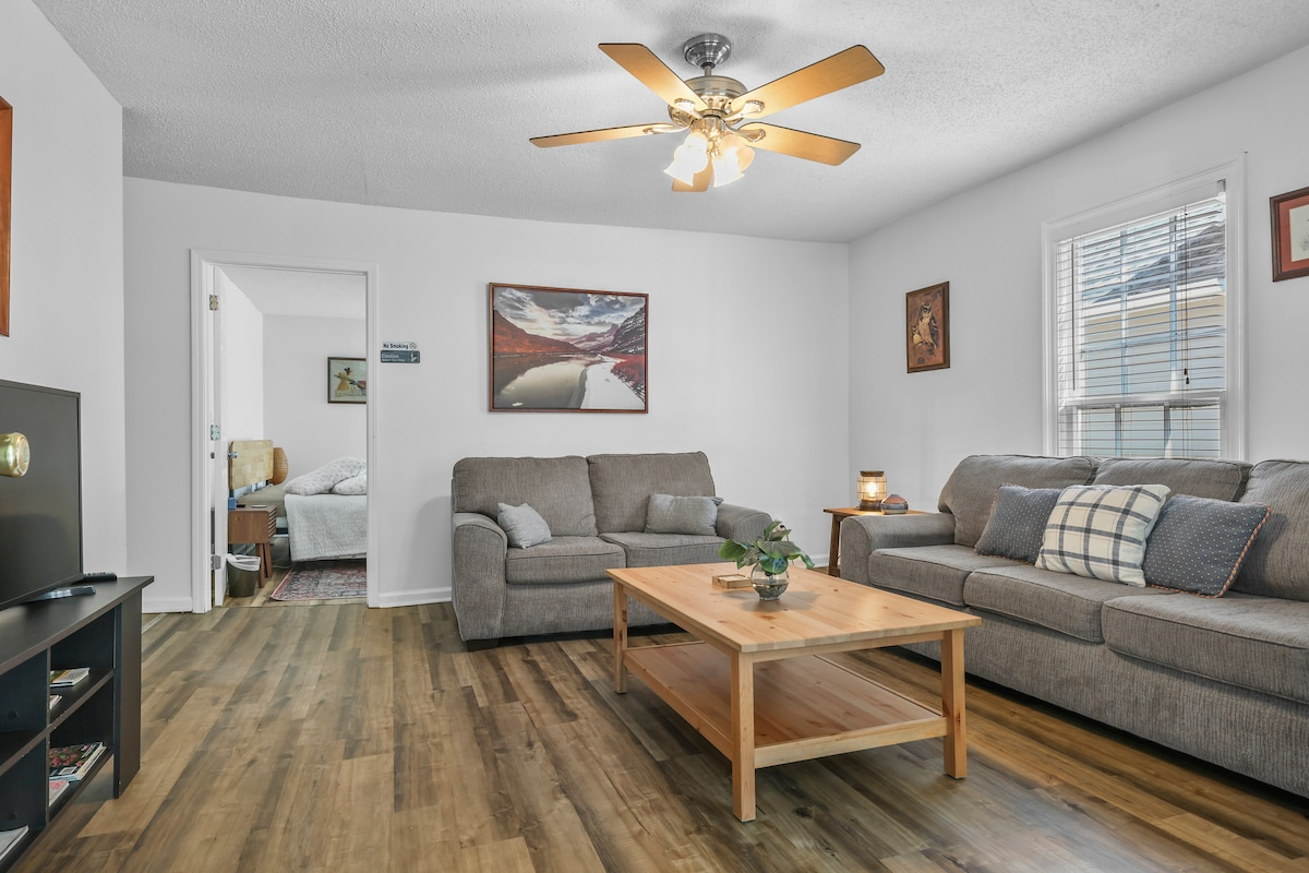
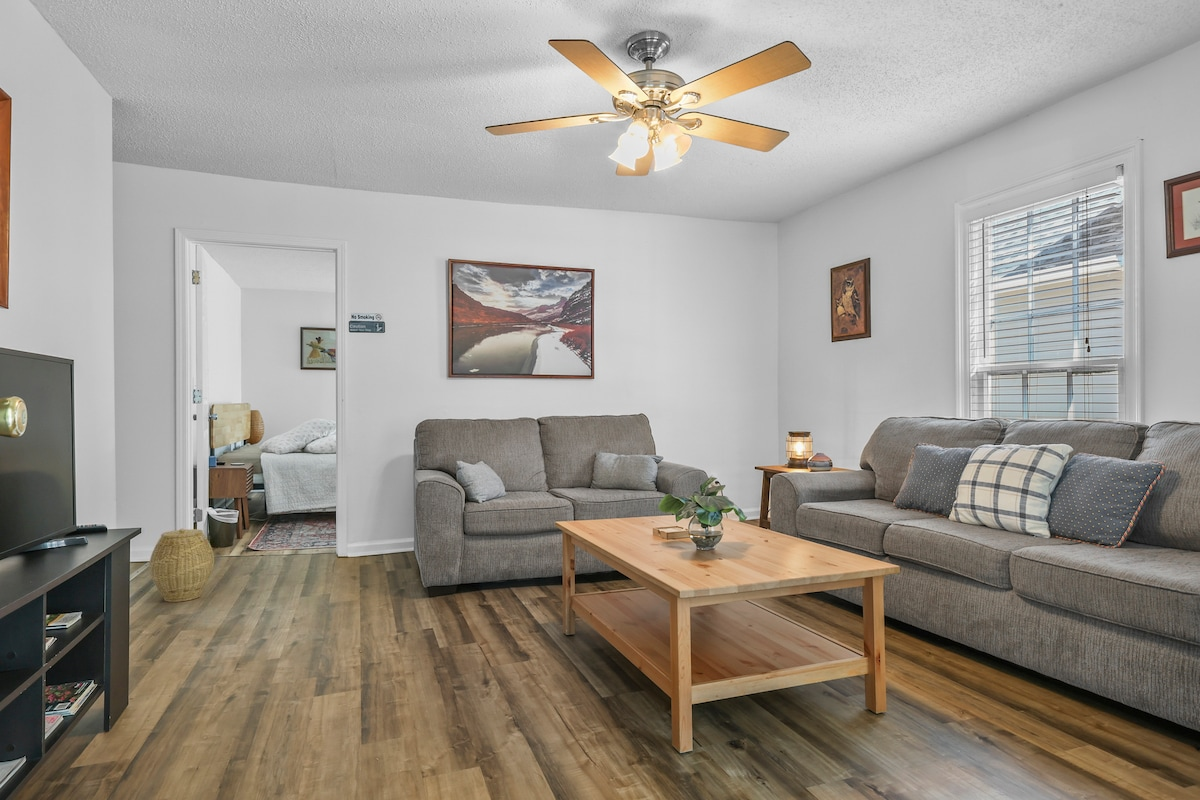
+ woven basket (182, 562)
